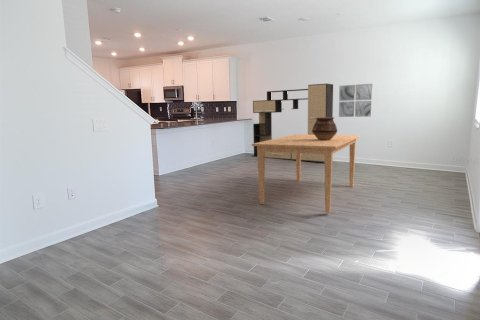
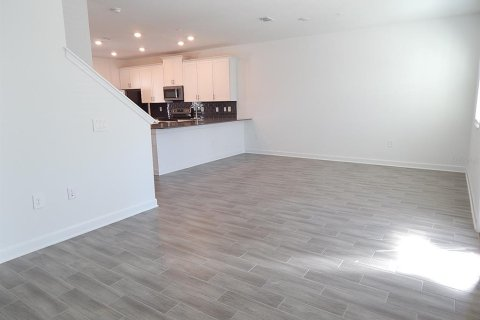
- ceramic pot (324, 128)
- wall art (355, 101)
- dining table (300, 167)
- media console (281, 111)
